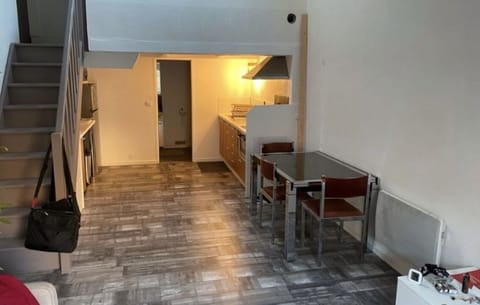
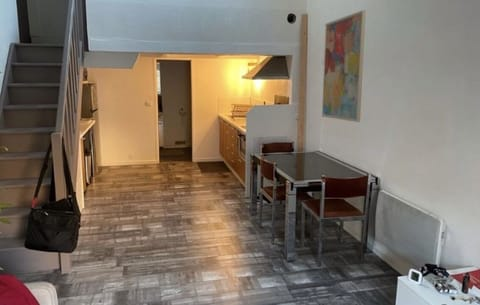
+ wall art (341, 69)
